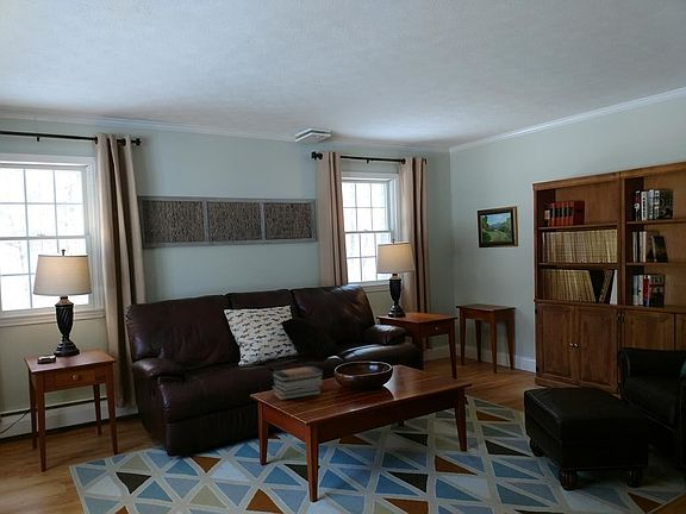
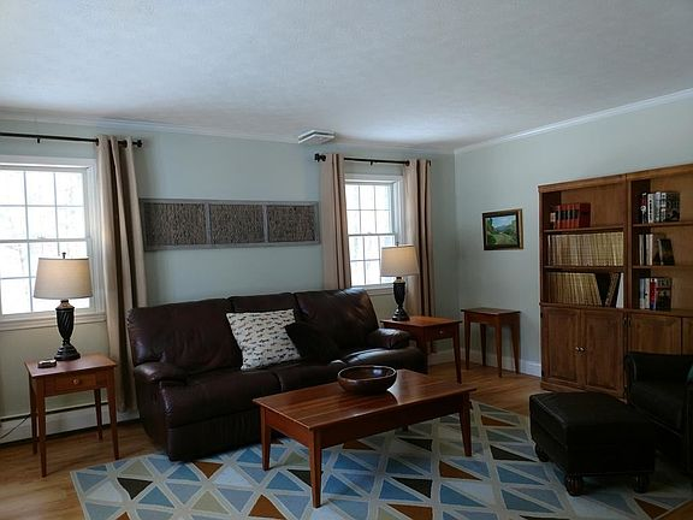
- book stack (298, 382)
